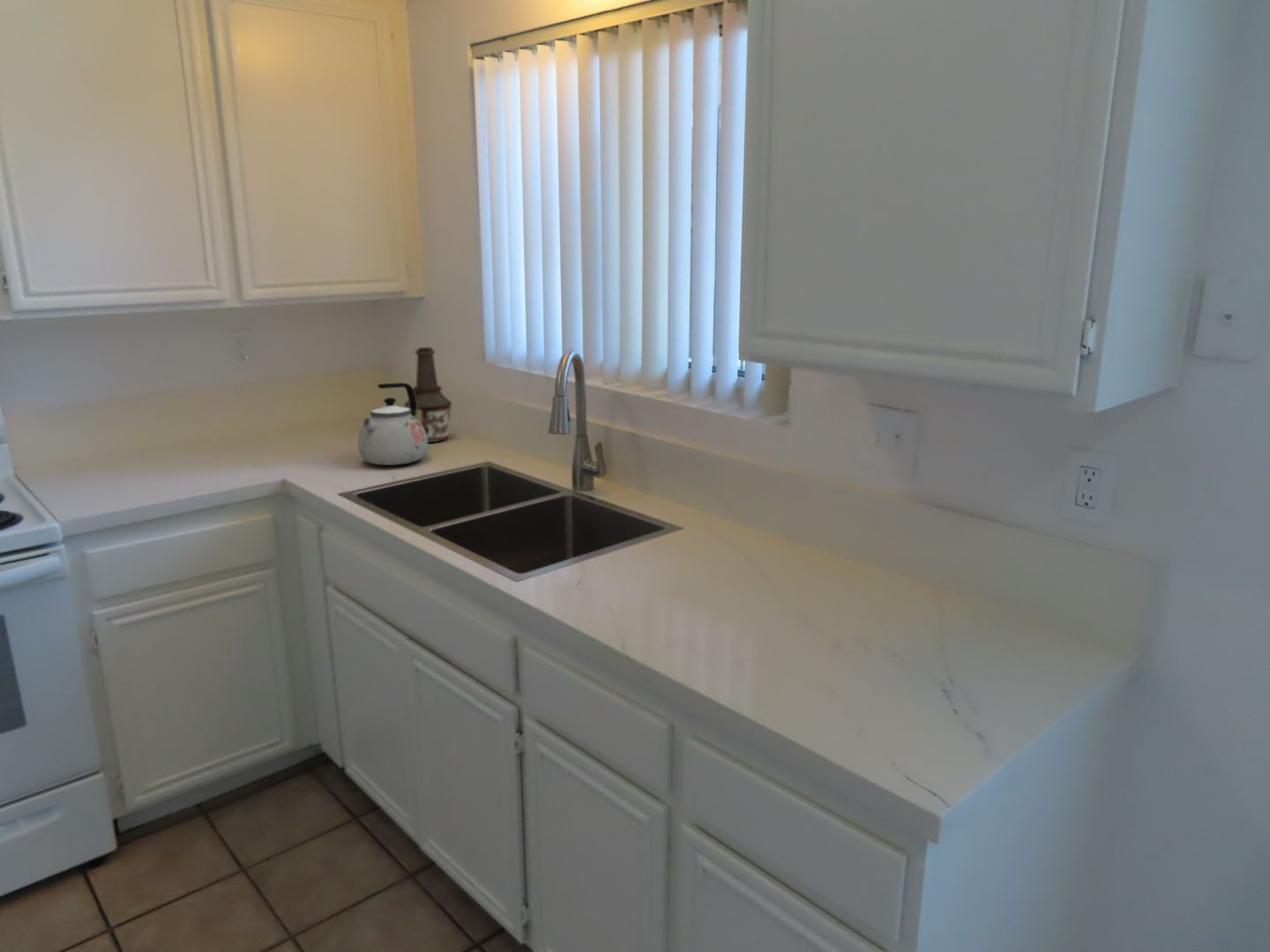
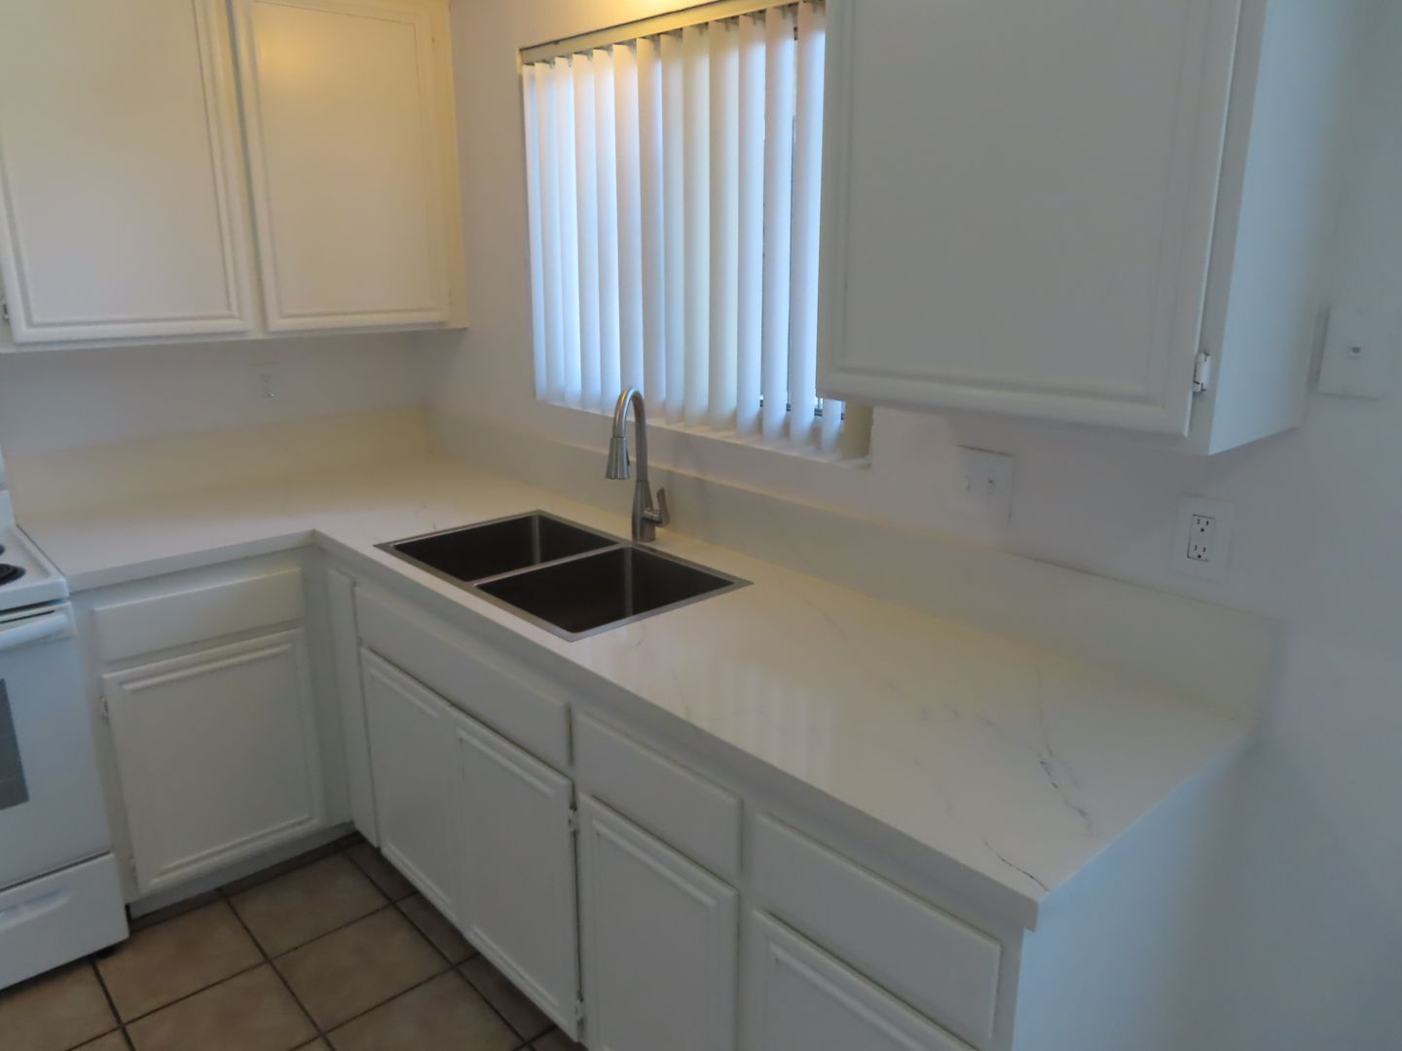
- kettle (391, 422)
- bottle (425, 394)
